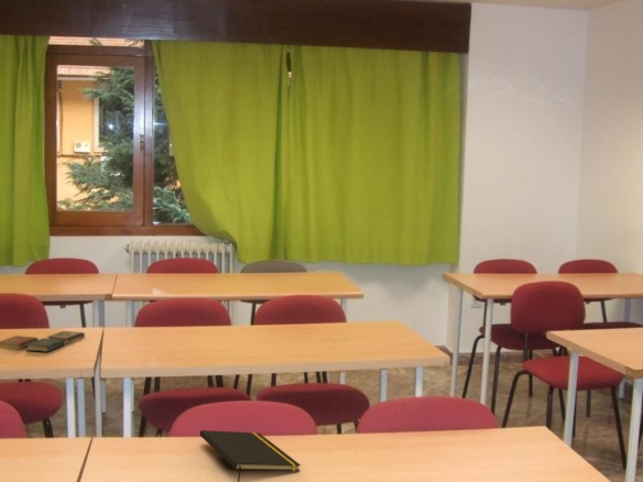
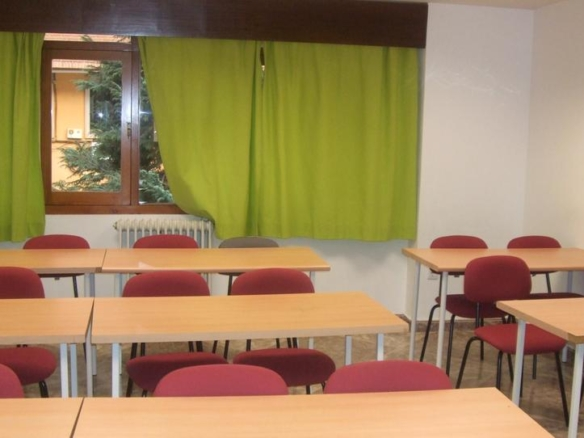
- notepad (248, 449)
- book (42, 339)
